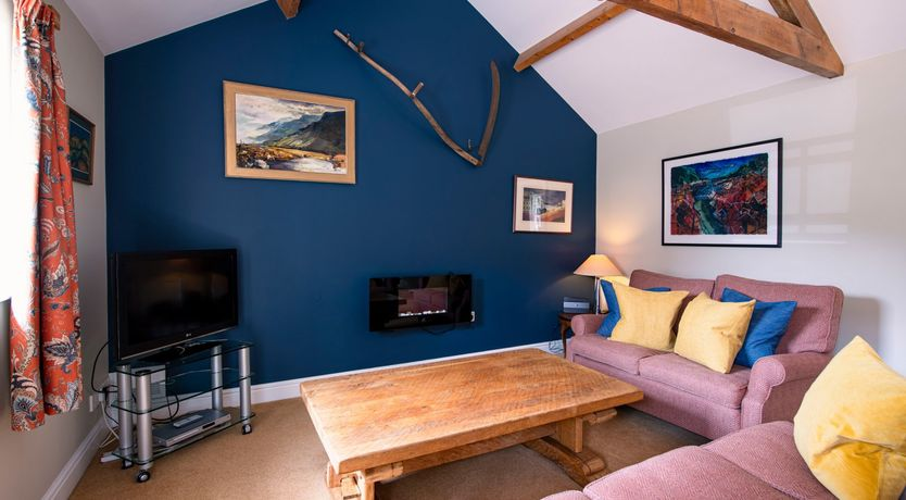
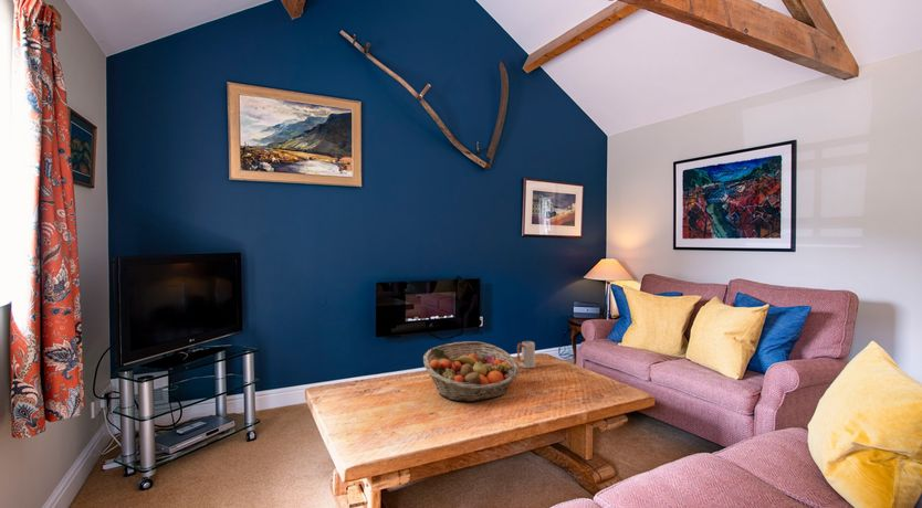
+ mug (525, 354)
+ fruit basket (471, 369)
